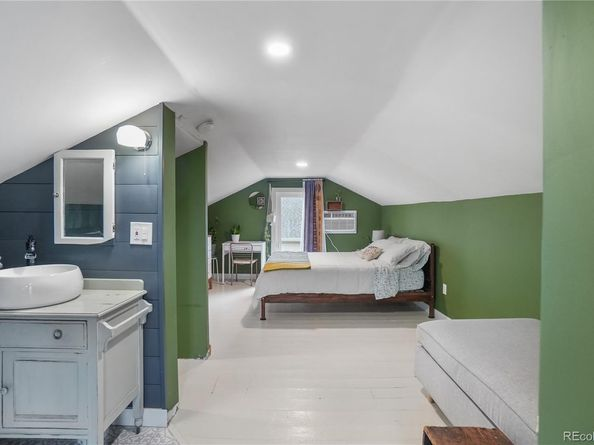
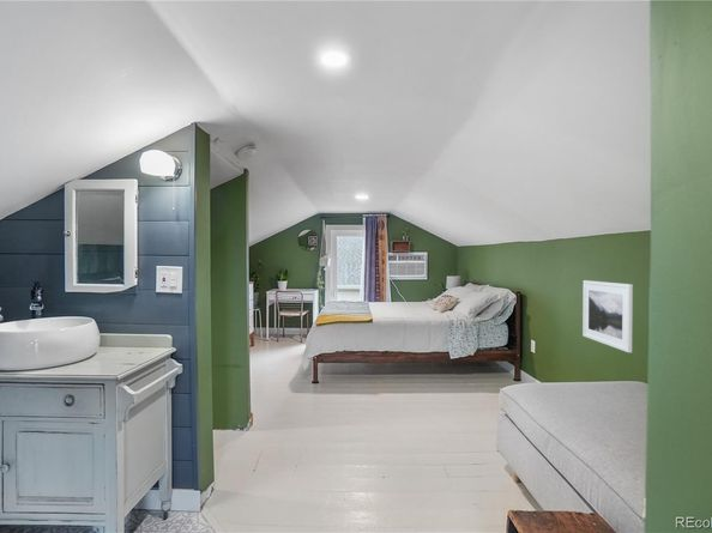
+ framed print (604, 313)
